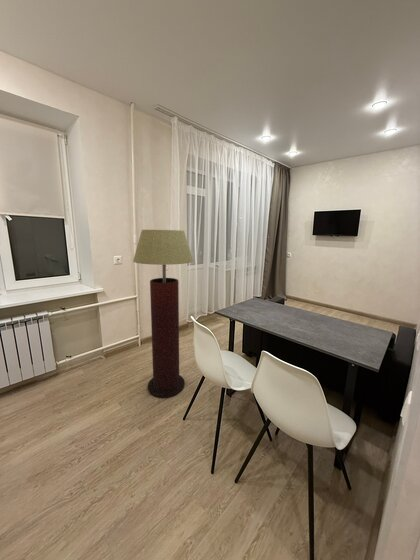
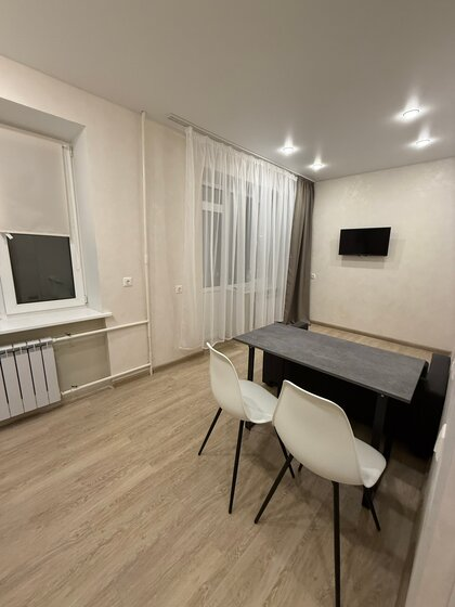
- floor lamp (164, 313)
